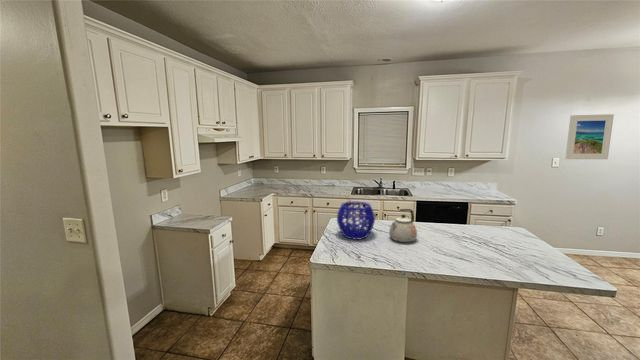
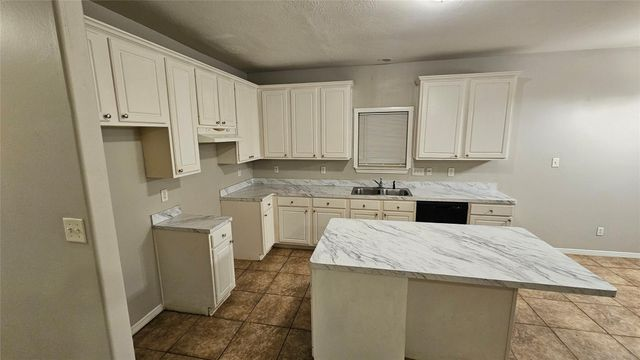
- decorative bowl (355, 220)
- kettle (403, 224)
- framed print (588, 137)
